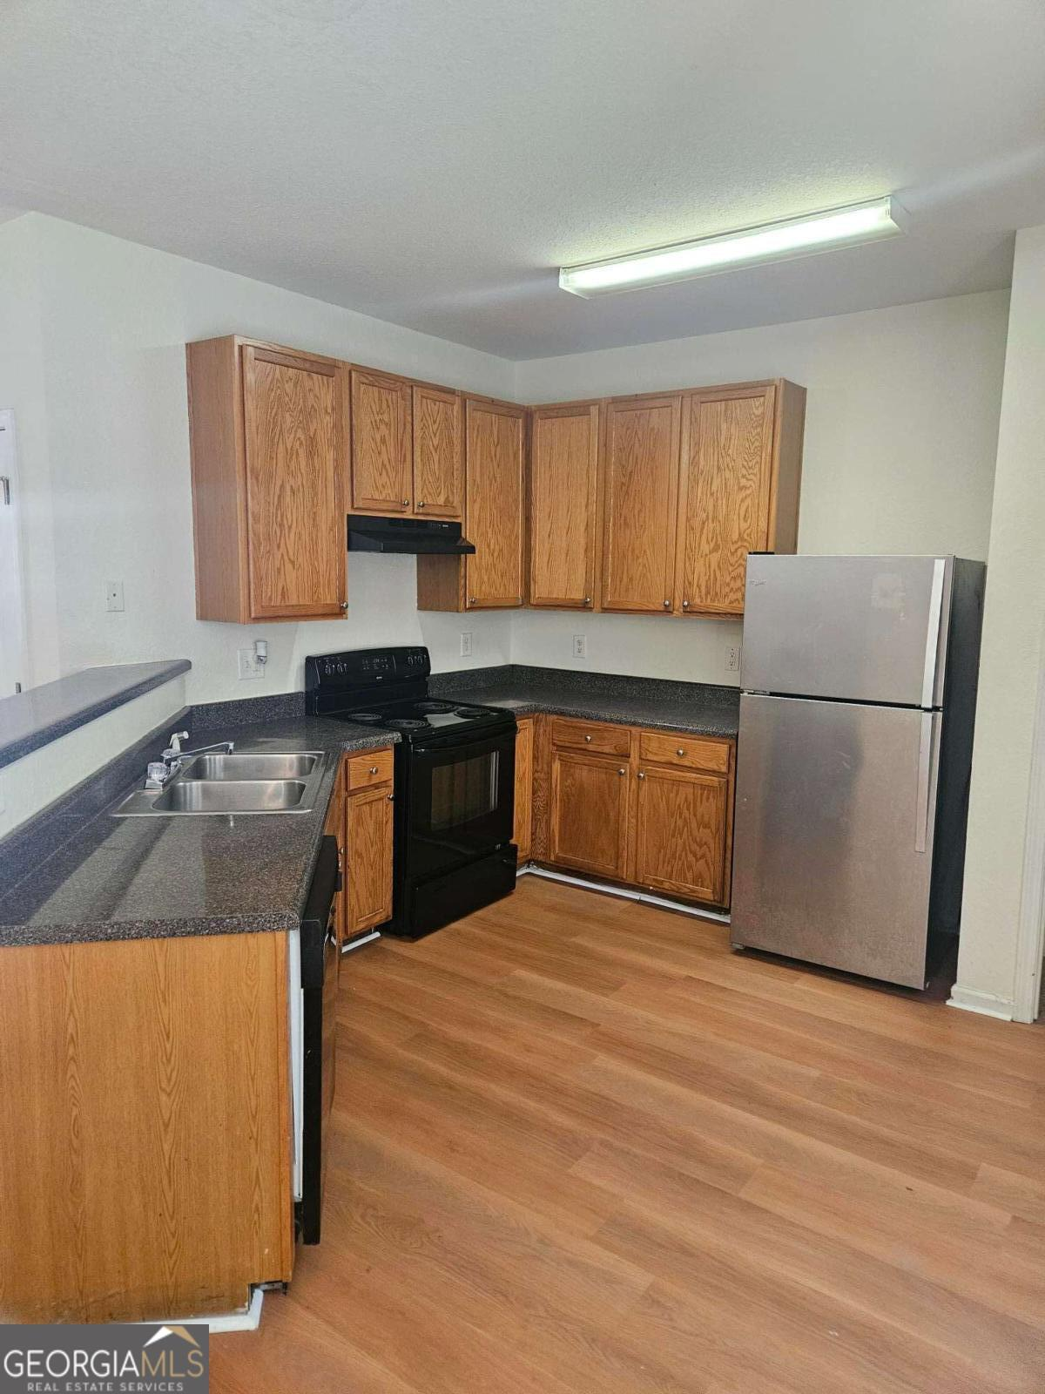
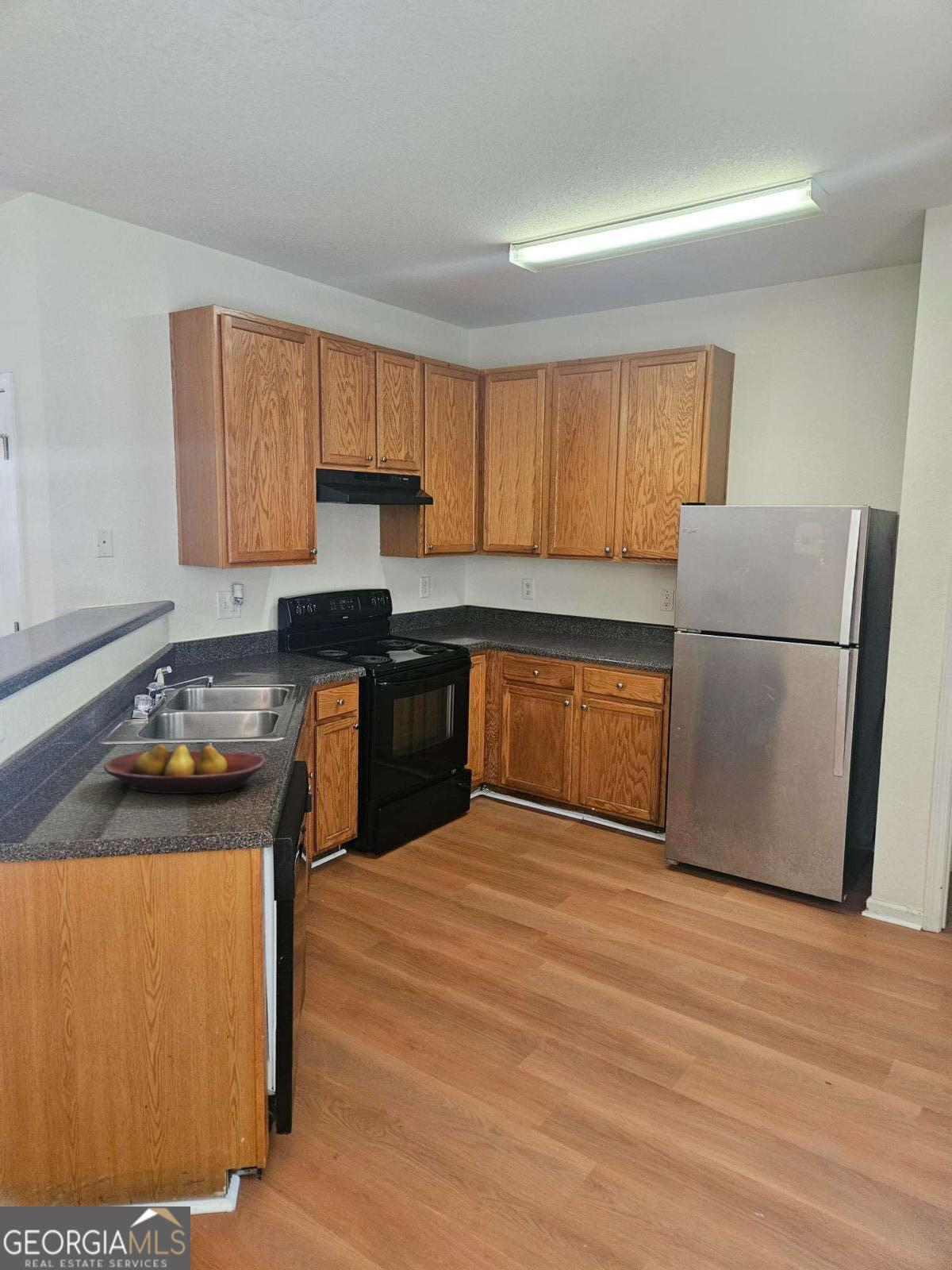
+ fruit bowl (186, 764)
